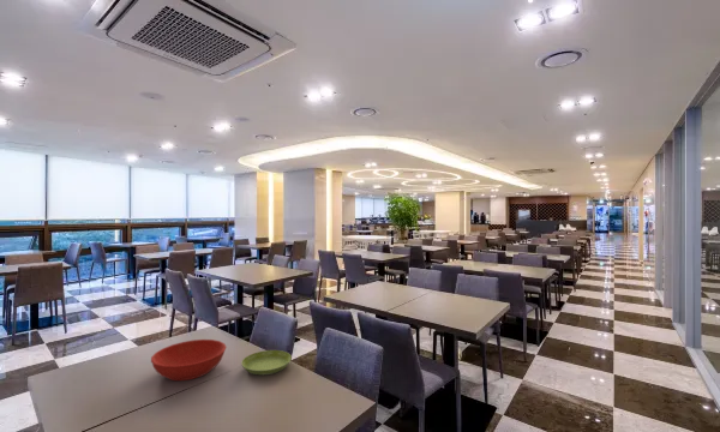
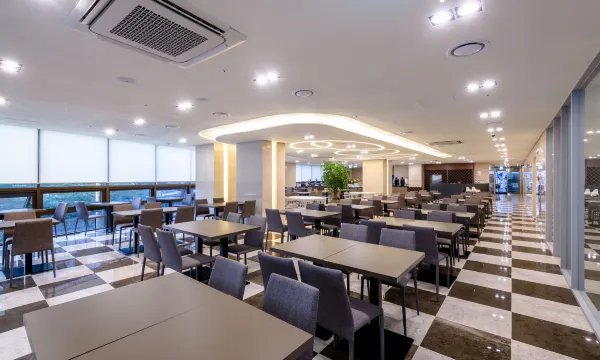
- bowl (190, 360)
- saucer (266, 362)
